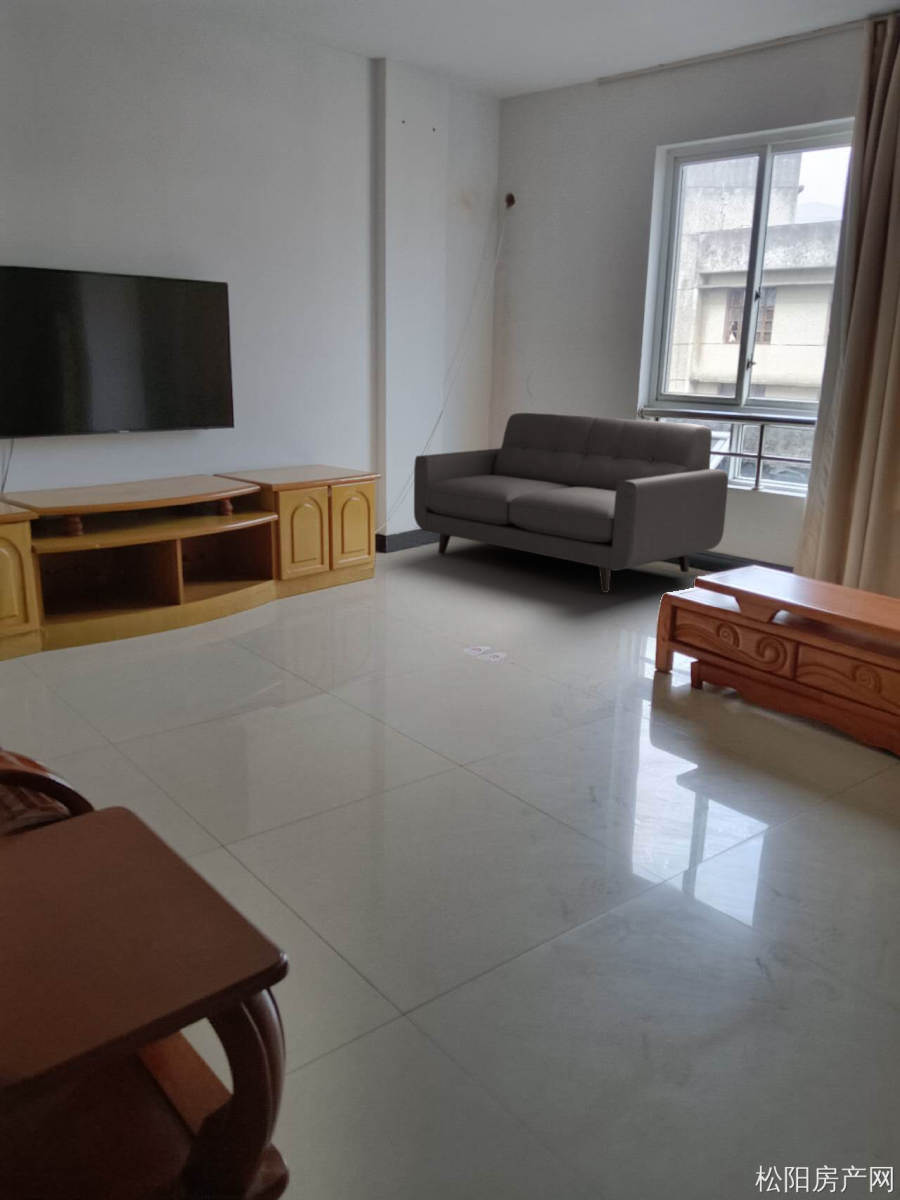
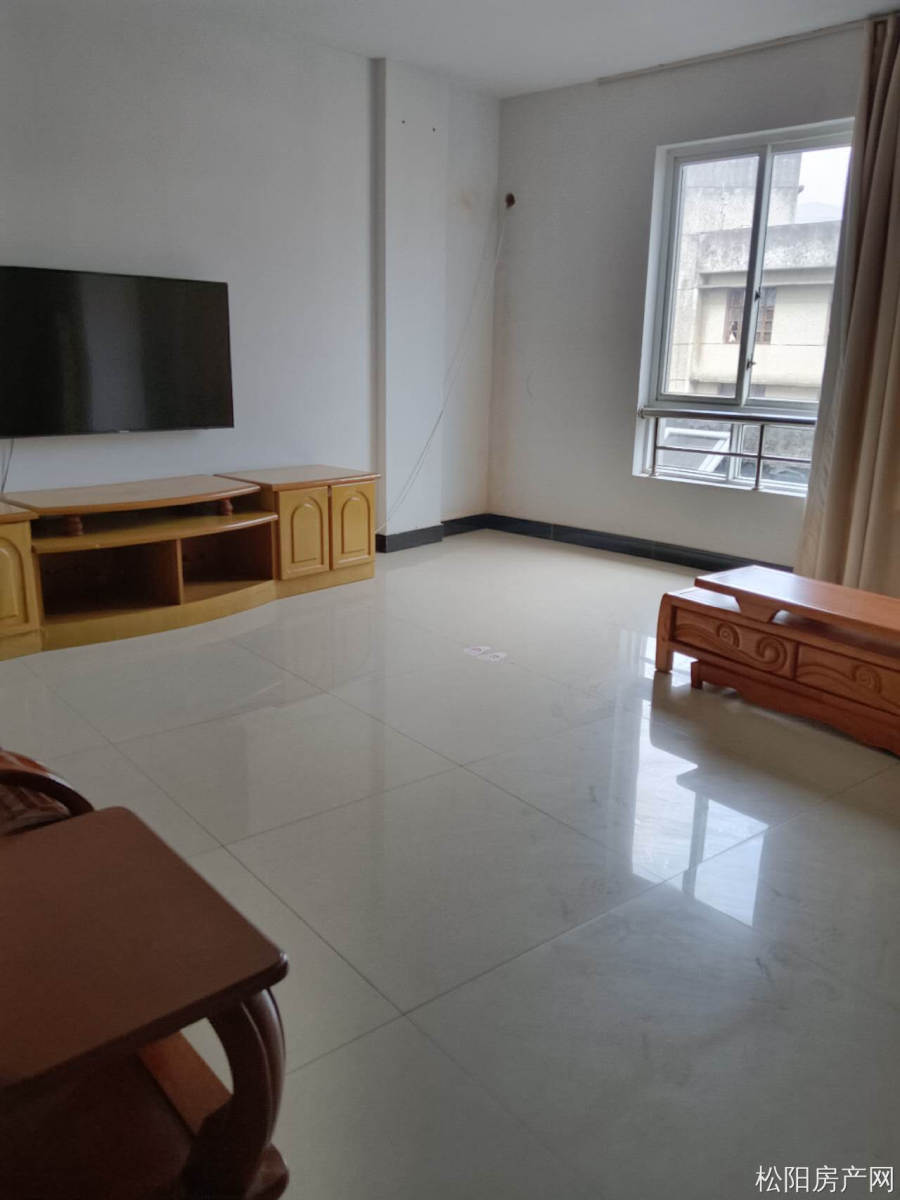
- sofa (560, 492)
